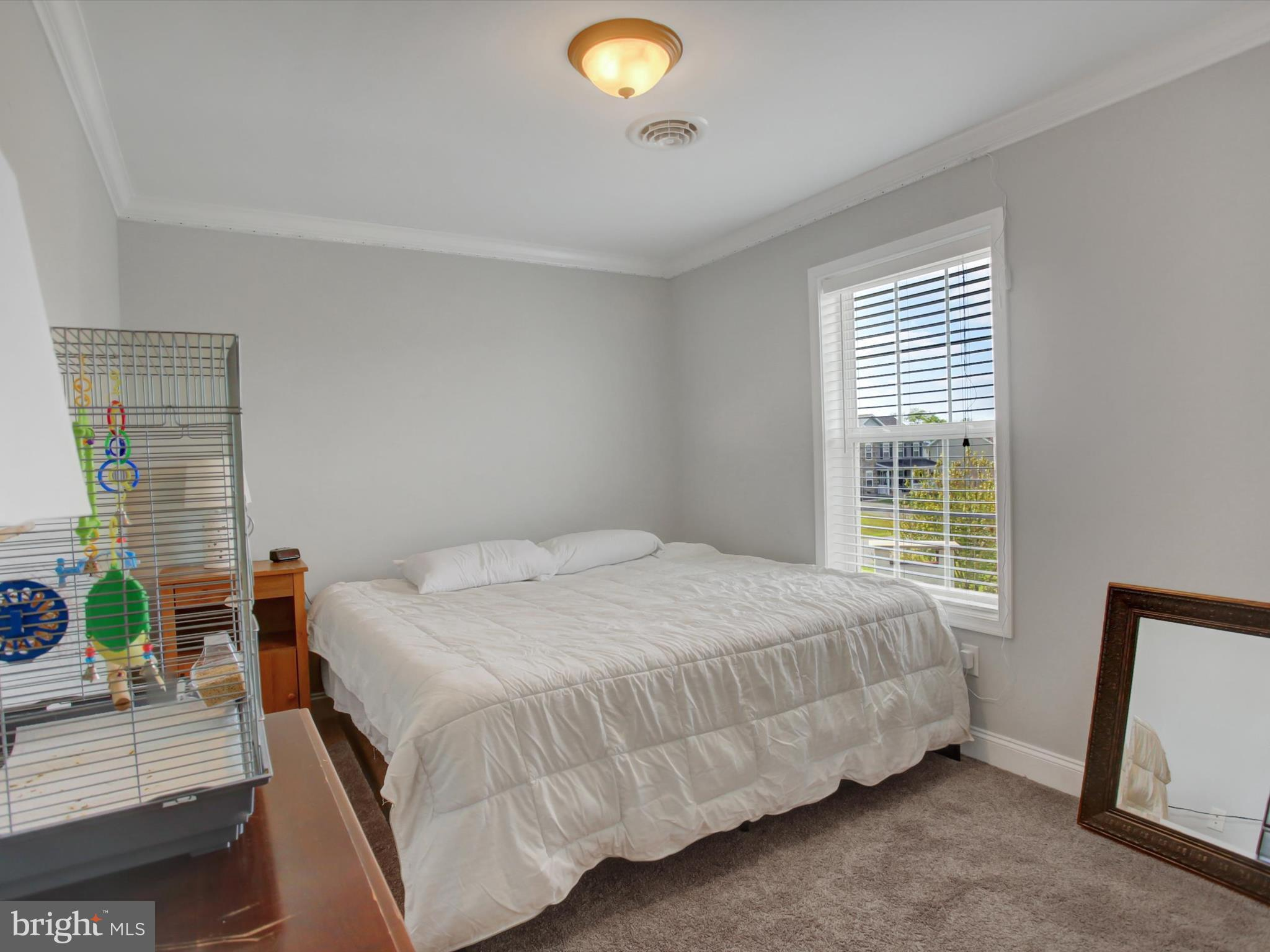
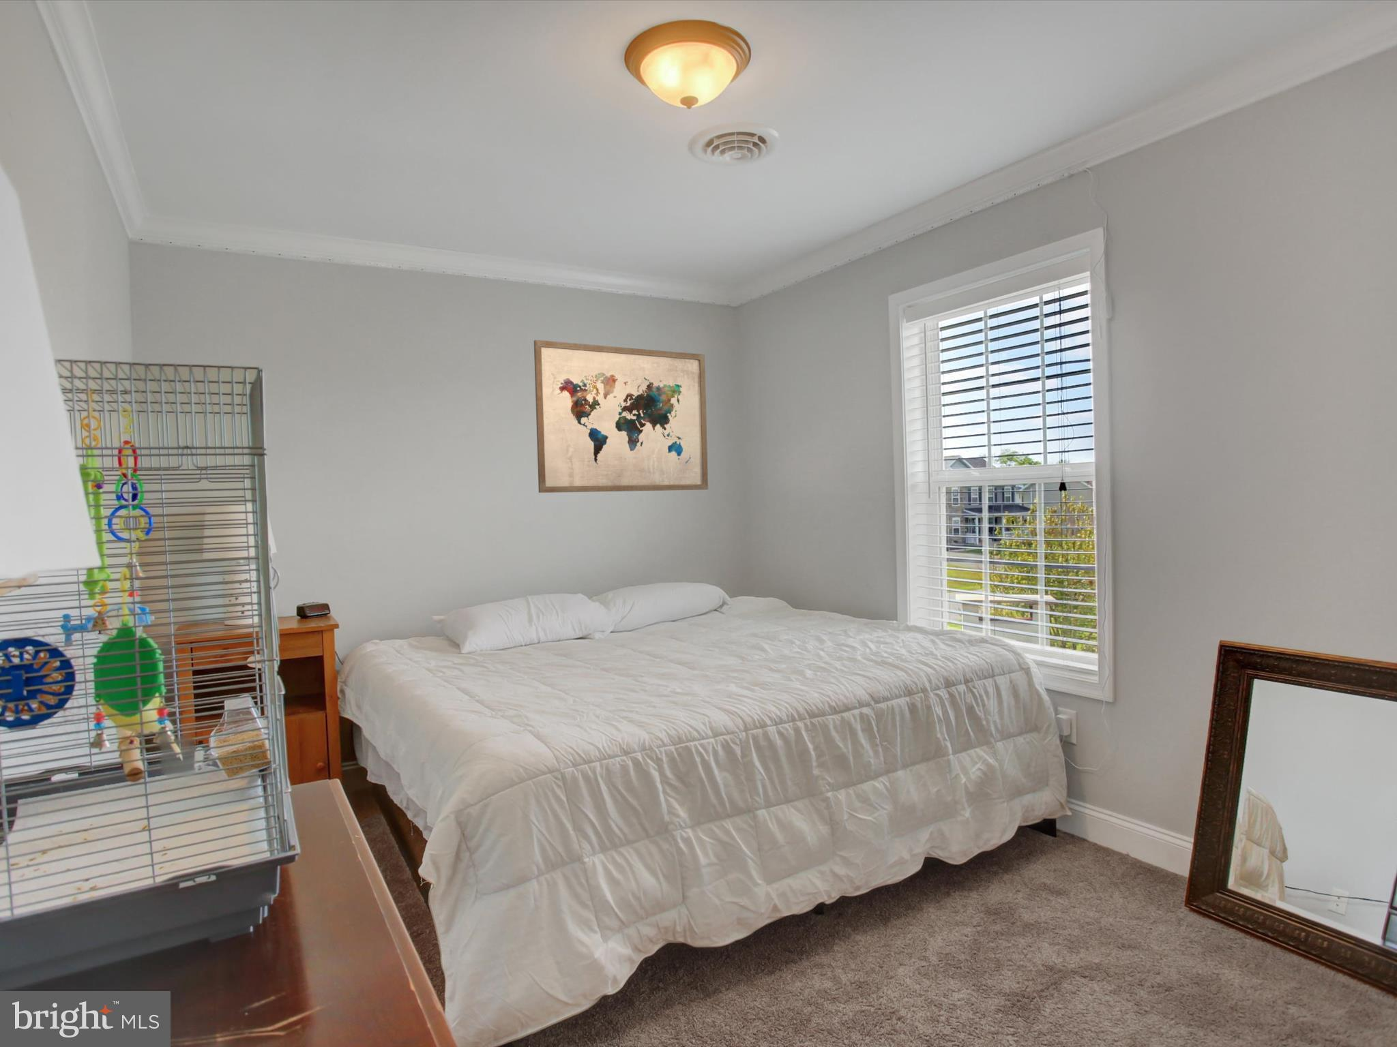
+ wall art (626, 419)
